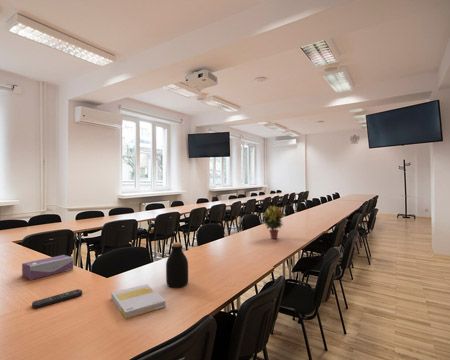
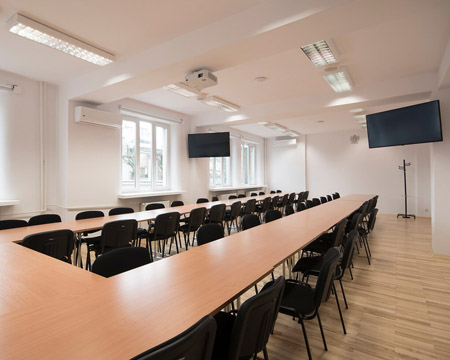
- remote control (58, 297)
- bottle (177, 263)
- tissue box (48, 265)
- book (137, 299)
- potted plant (273, 221)
